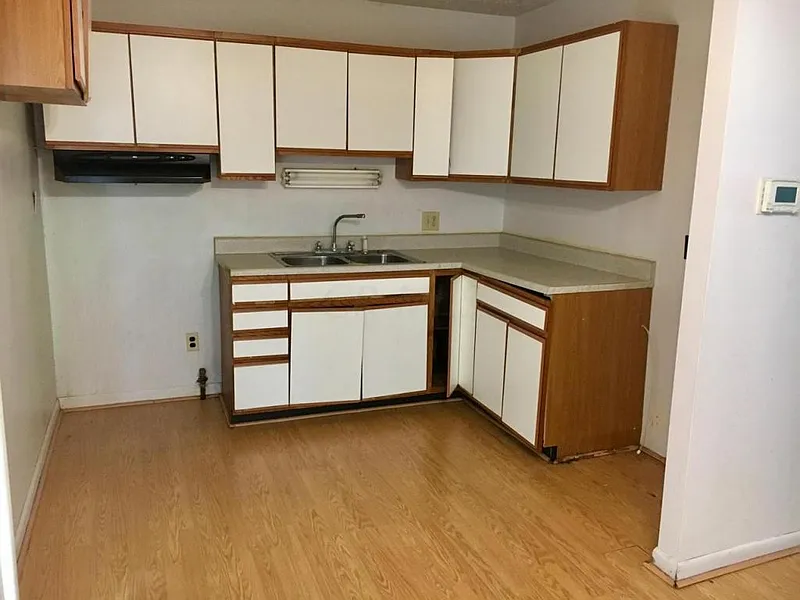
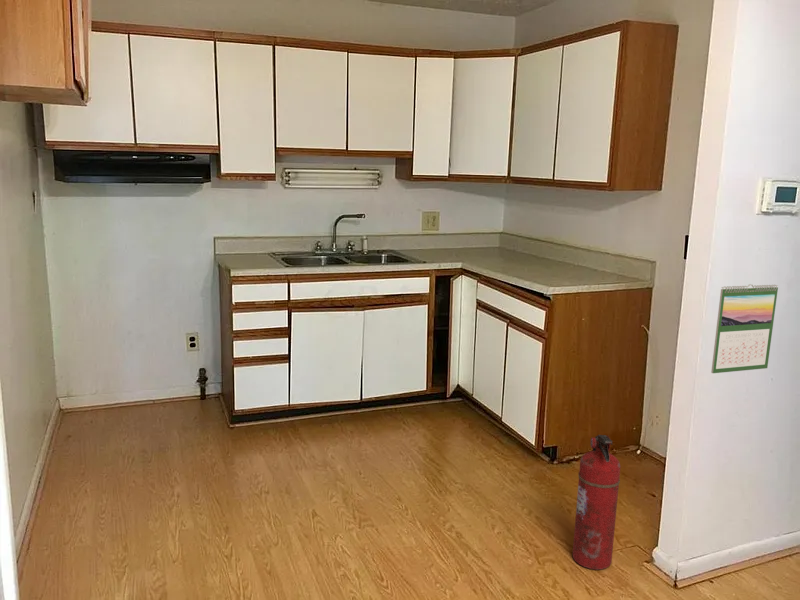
+ calendar (745, 327)
+ fire extinguisher (597, 496)
